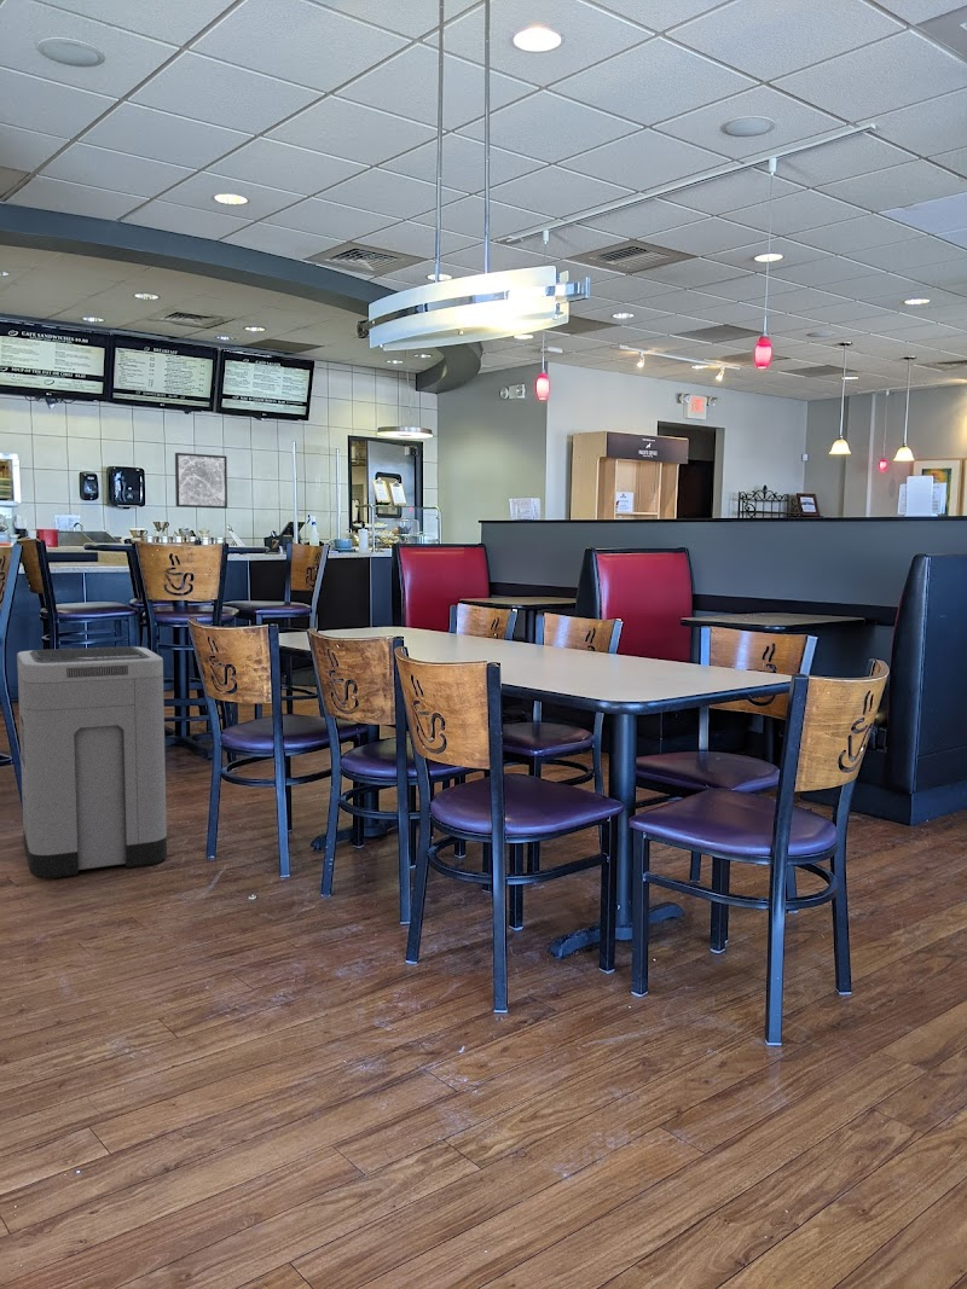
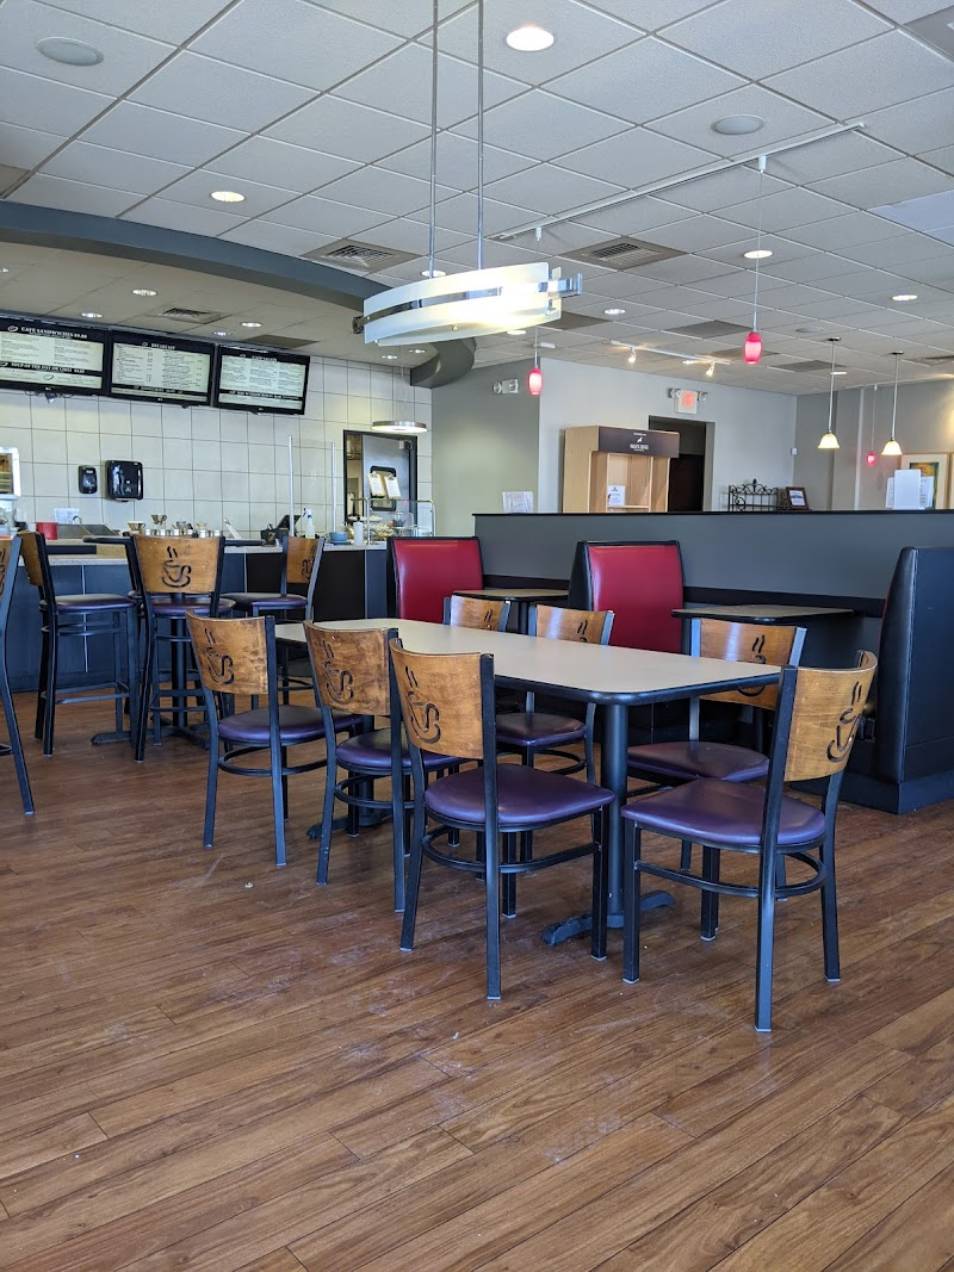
- trash can (92, 754)
- wall art (201, 481)
